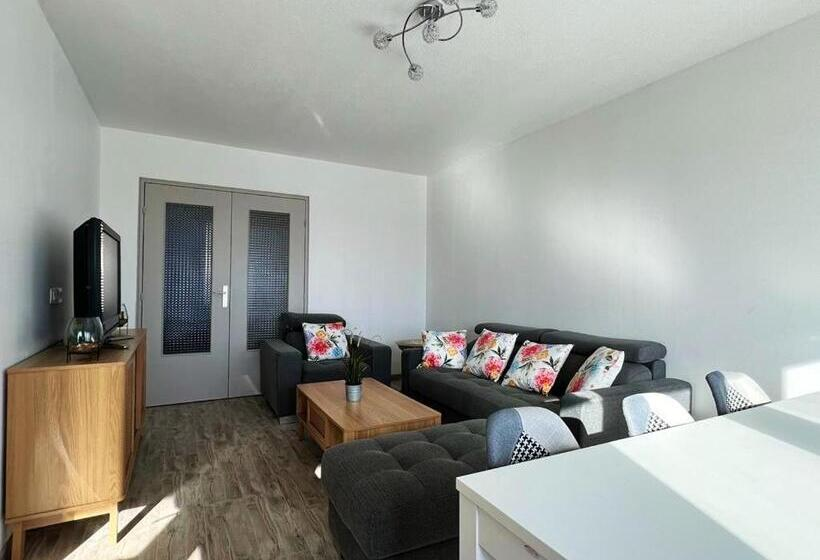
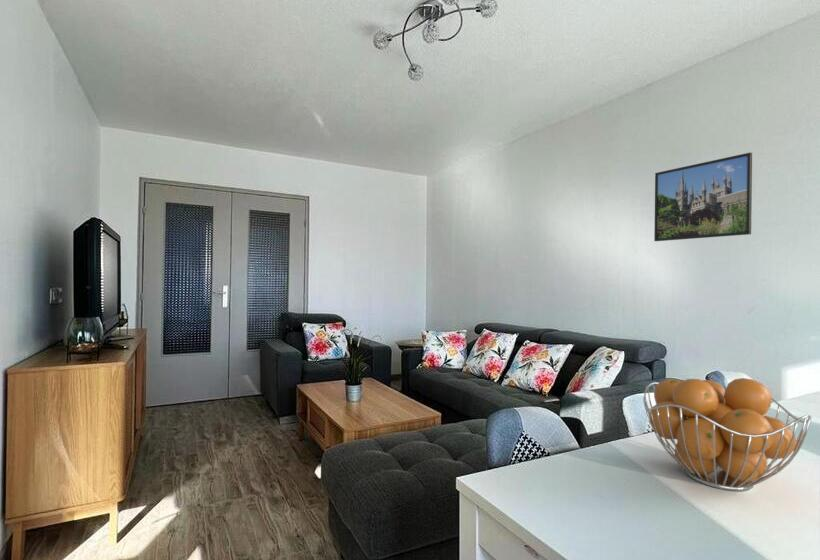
+ fruit basket (719, 427)
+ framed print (698, 200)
